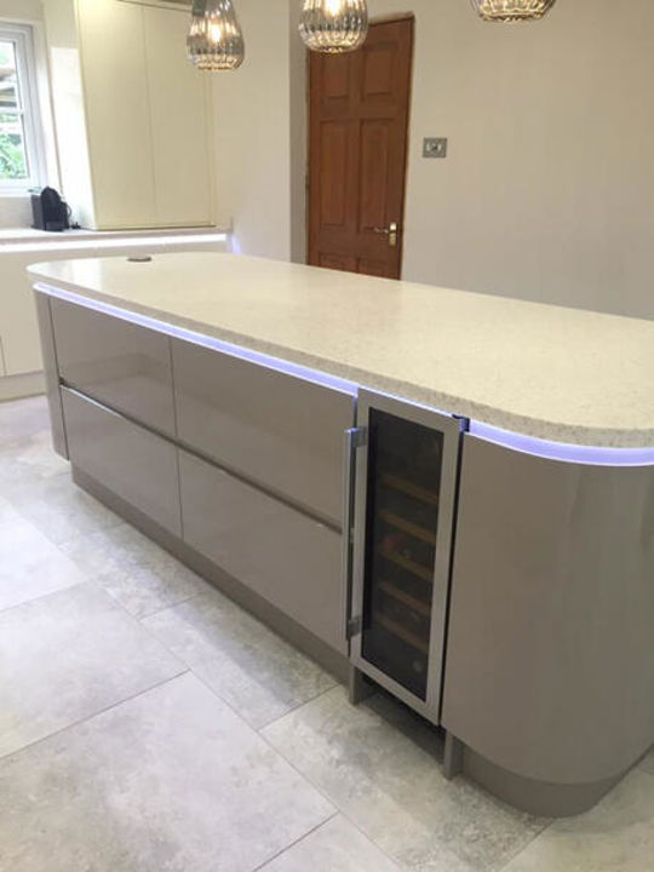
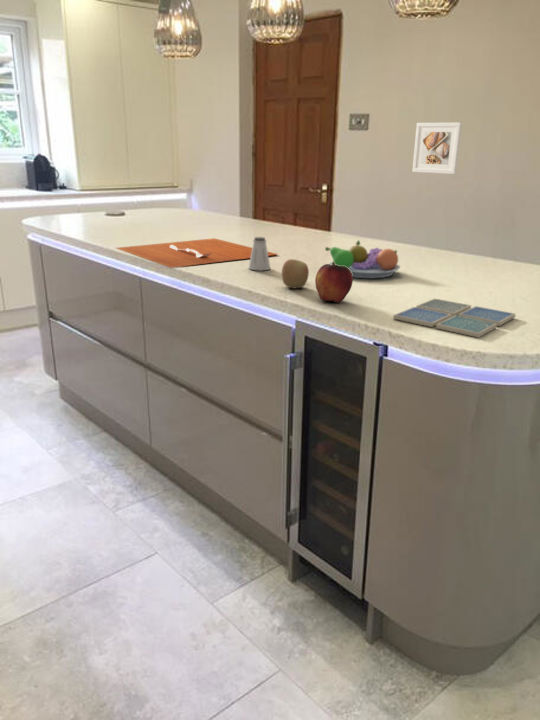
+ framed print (436, 148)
+ drink coaster (454, 316)
+ saltshaker (259, 253)
+ fruit bowl (362, 258)
+ apple (294, 273)
+ fruit (334, 281)
+ cutting board (195, 248)
